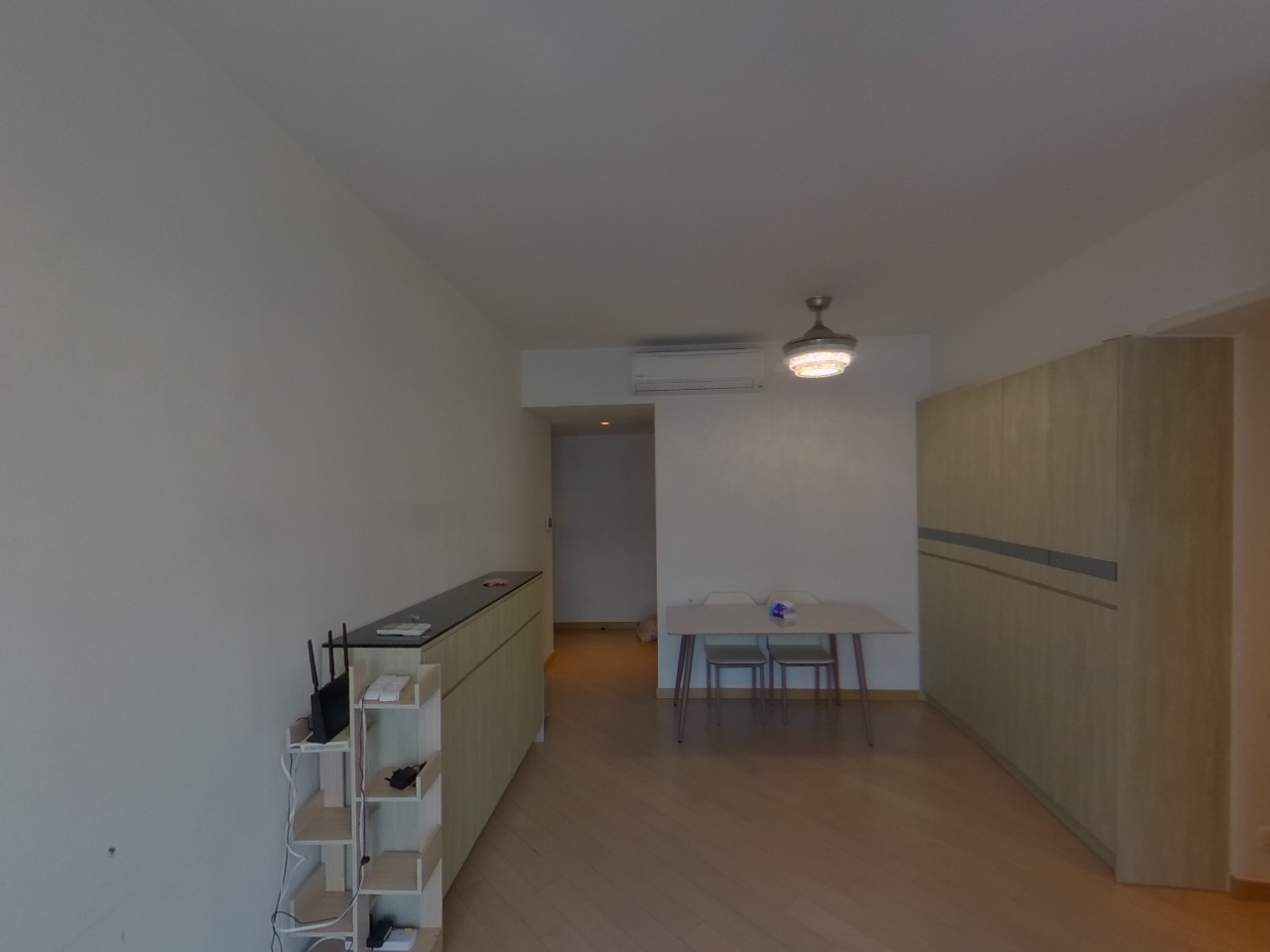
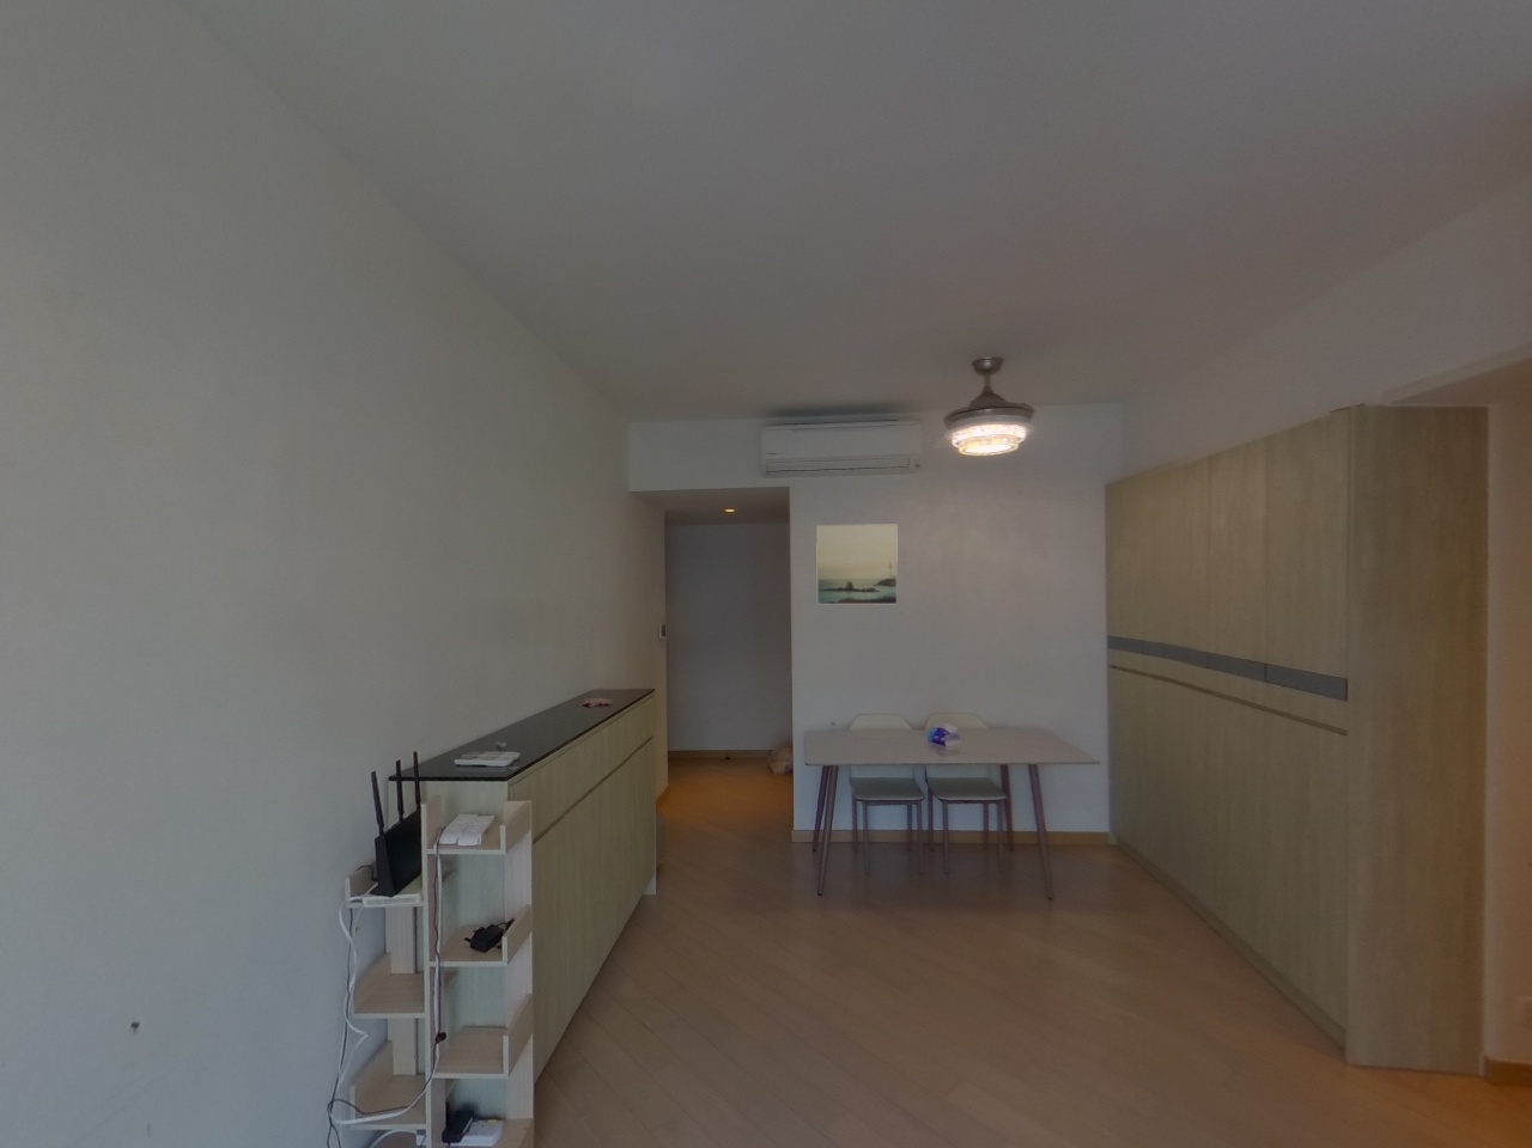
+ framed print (855, 564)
